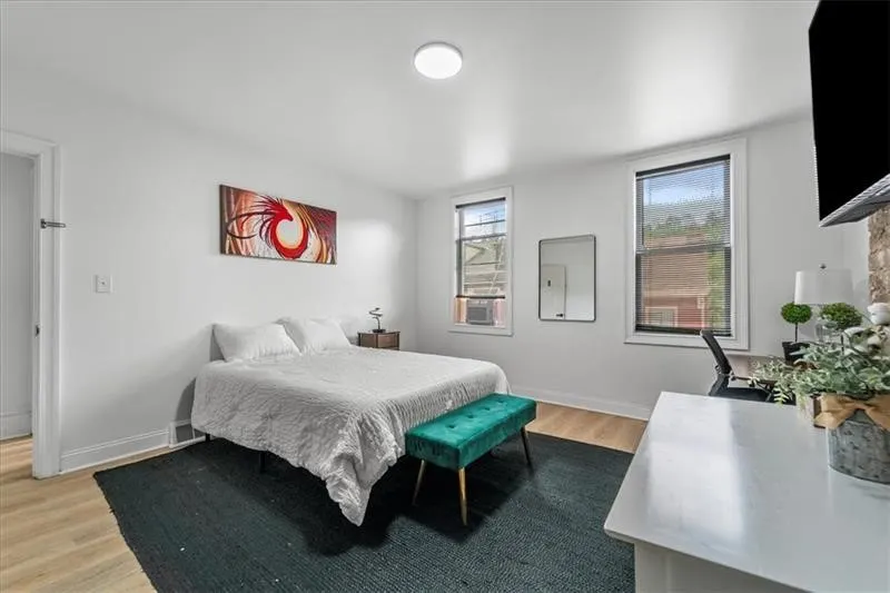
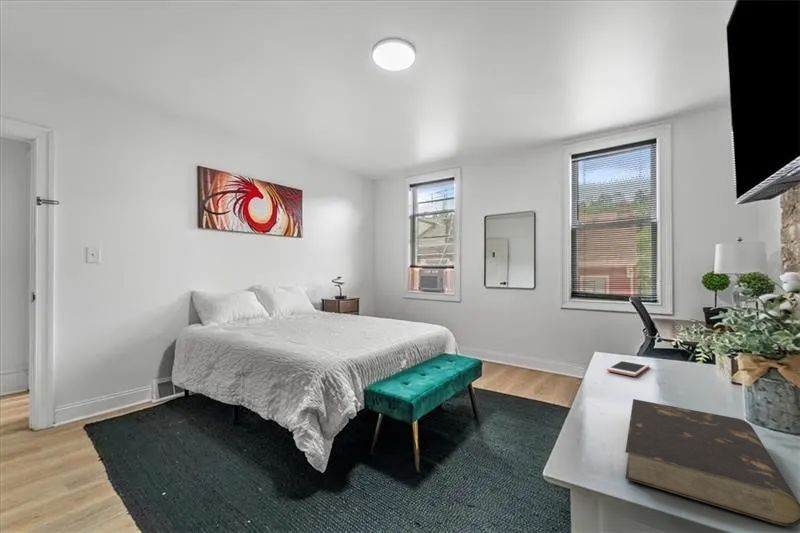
+ cell phone (628, 367)
+ book (695, 447)
